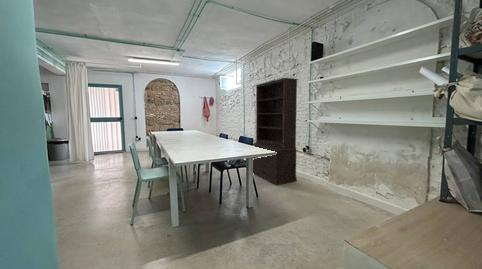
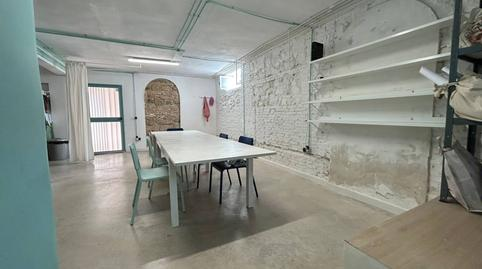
- bookcase (271, 130)
